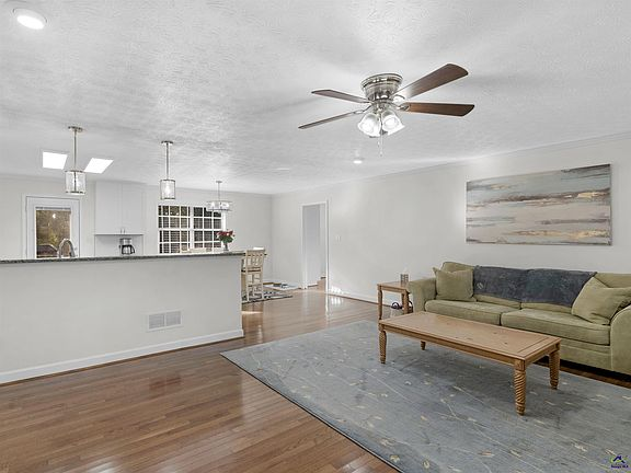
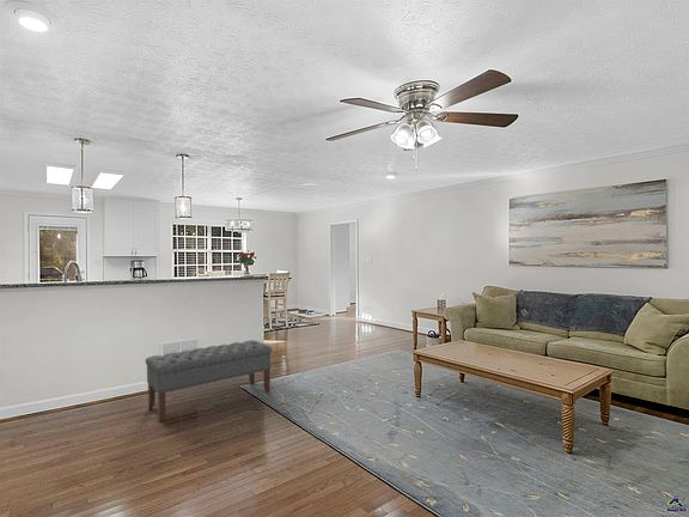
+ bench (212, 375)
